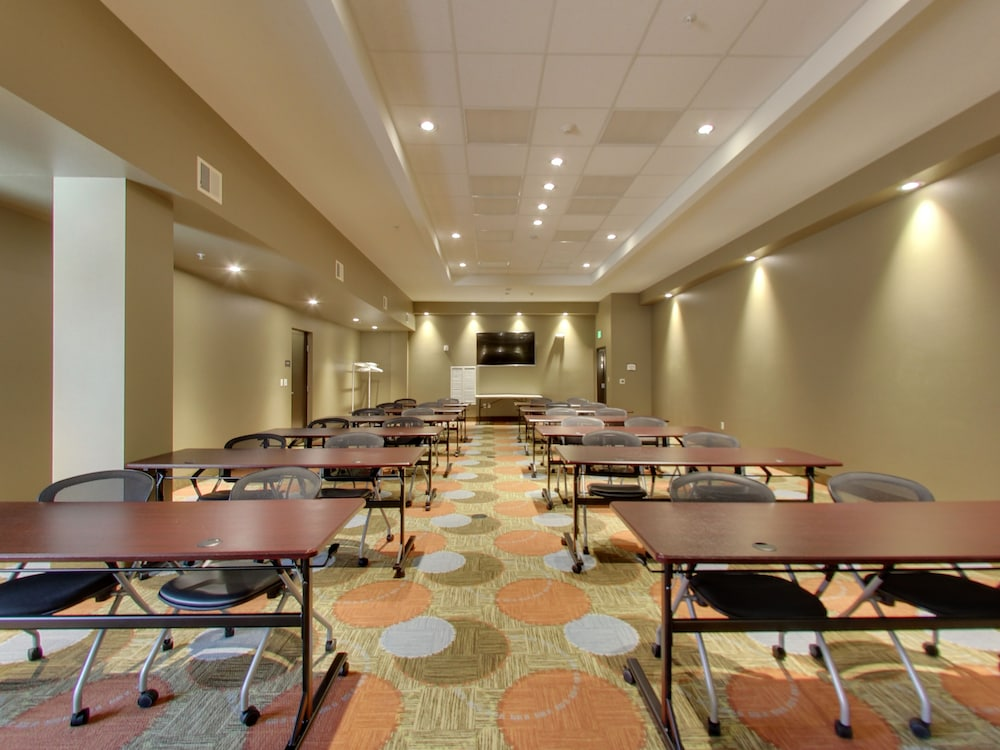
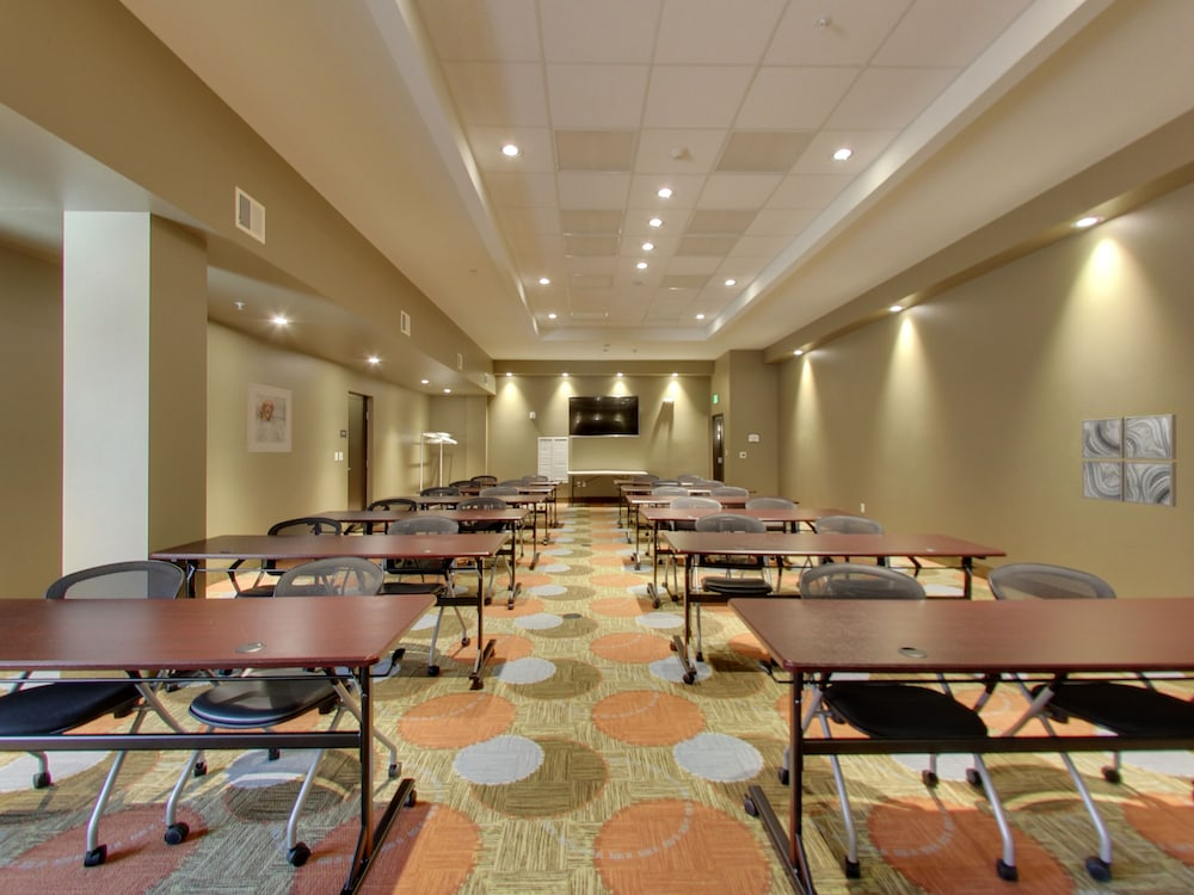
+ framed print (270, 419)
+ wall art (1125, 461)
